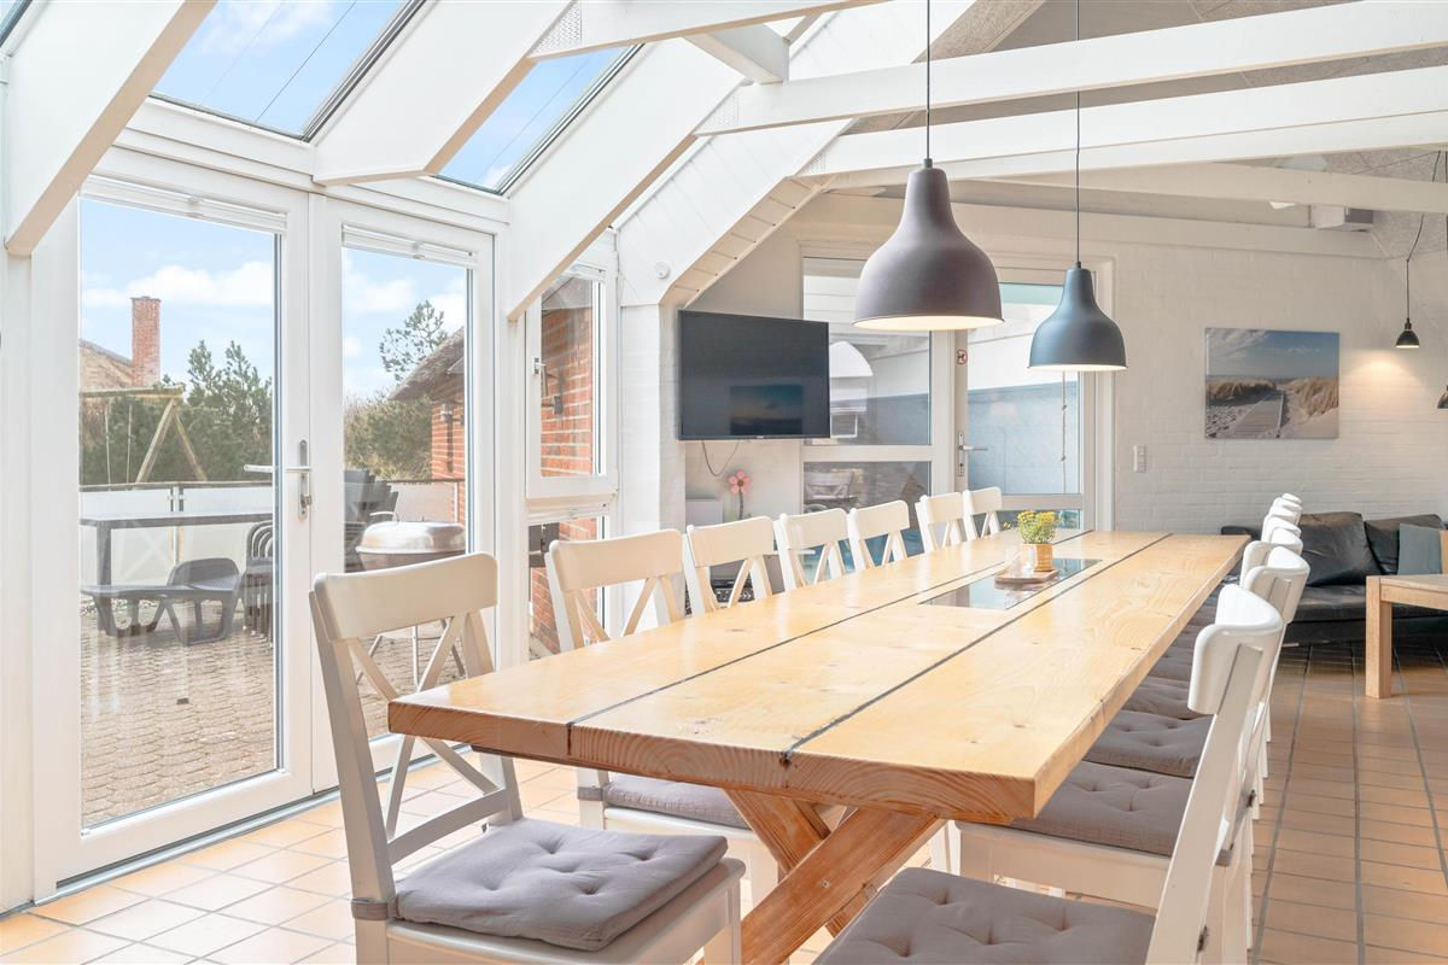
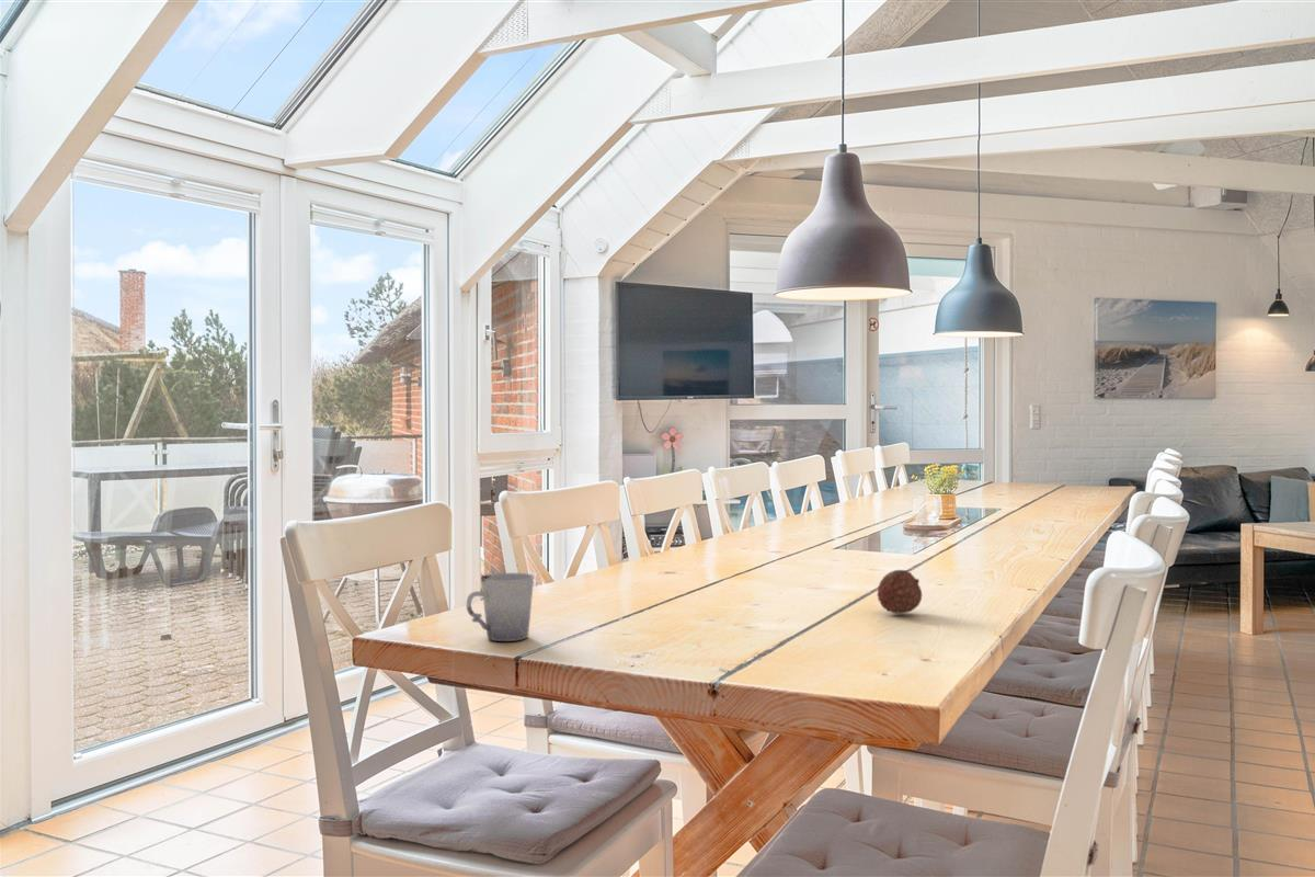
+ fruit (900, 591)
+ cup (499, 607)
